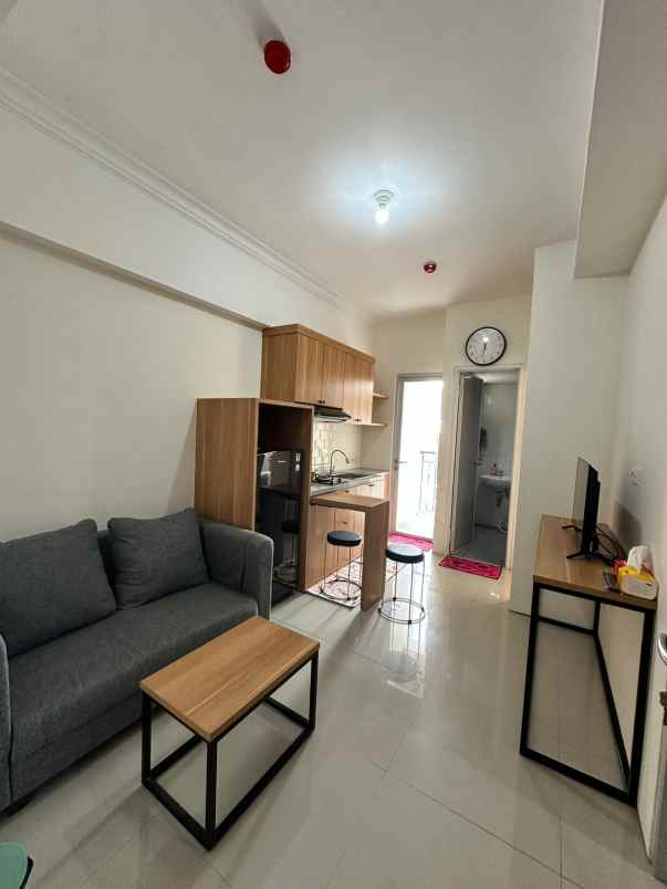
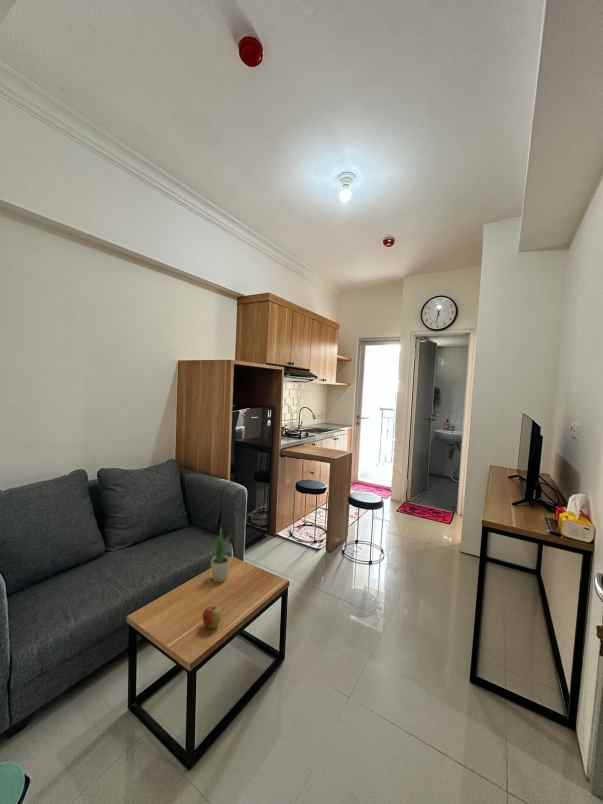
+ potted plant (220, 553)
+ apple (211, 616)
